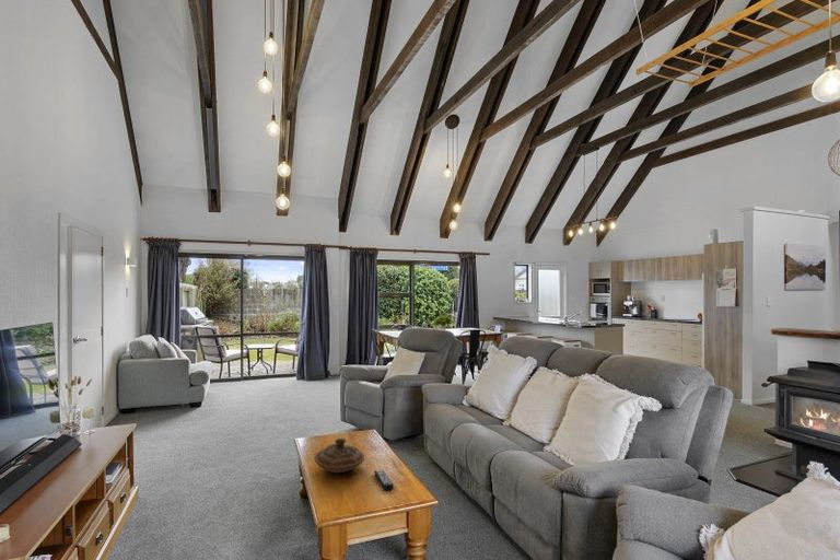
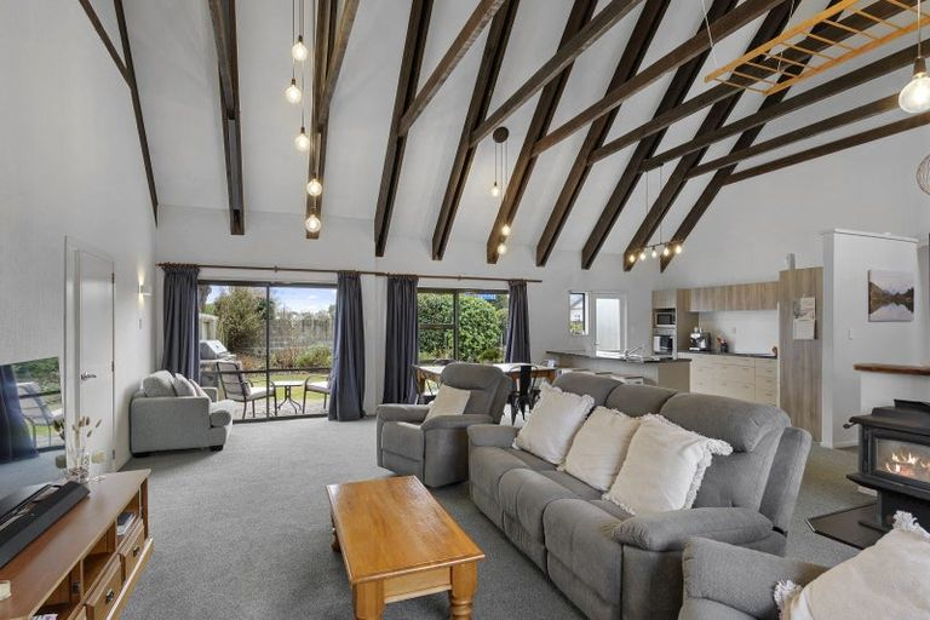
- remote control (383, 479)
- decorative bowl (339, 454)
